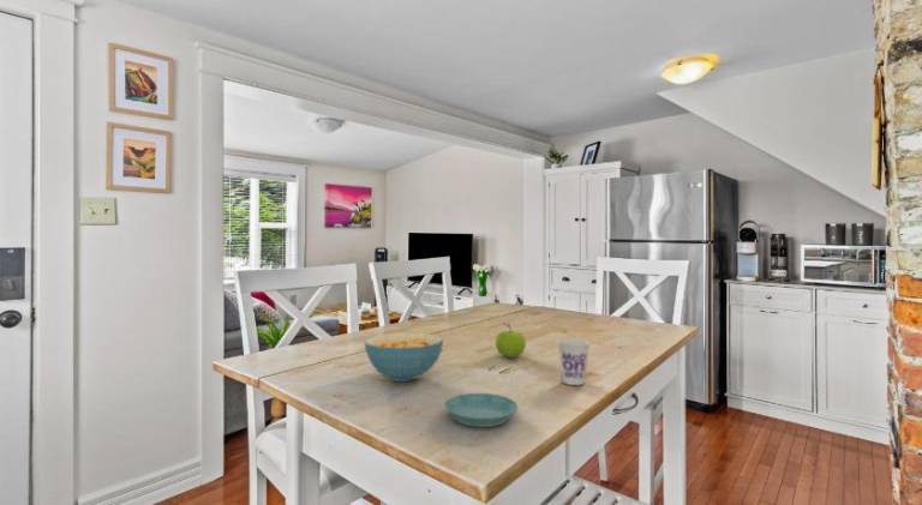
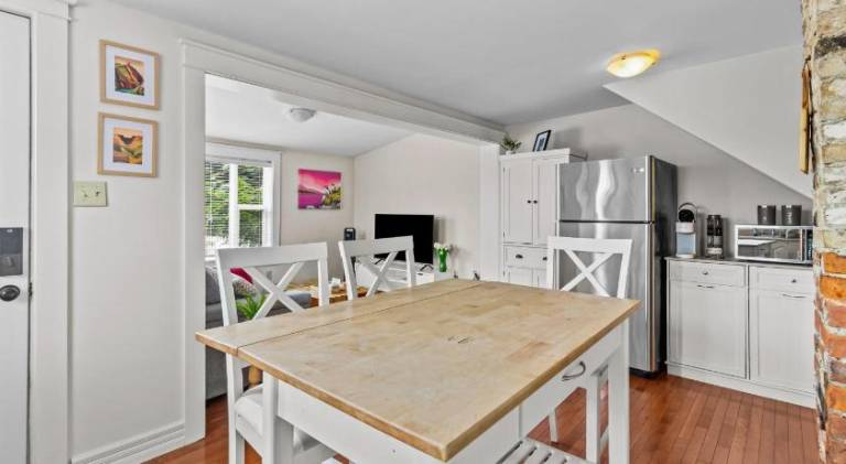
- saucer (480, 410)
- cup (573, 361)
- fruit (504, 338)
- cereal bowl (403, 359)
